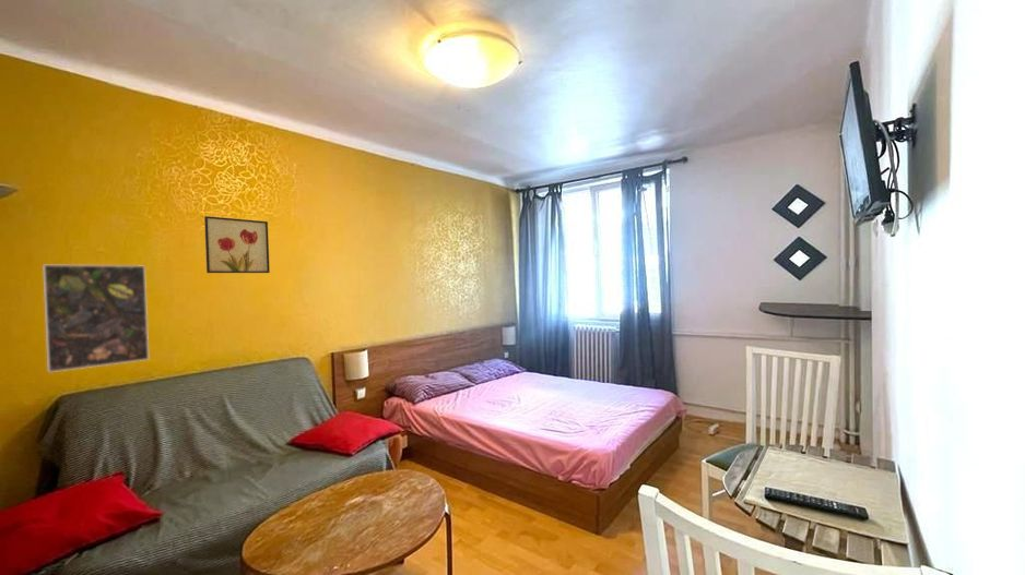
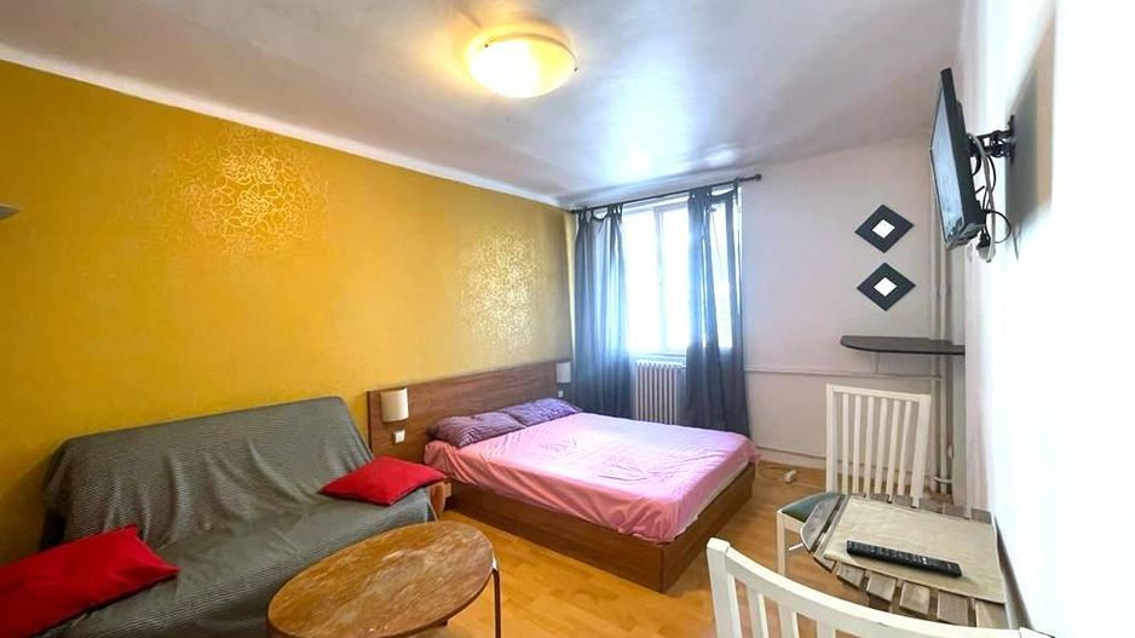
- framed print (98, 315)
- wall art (238, 245)
